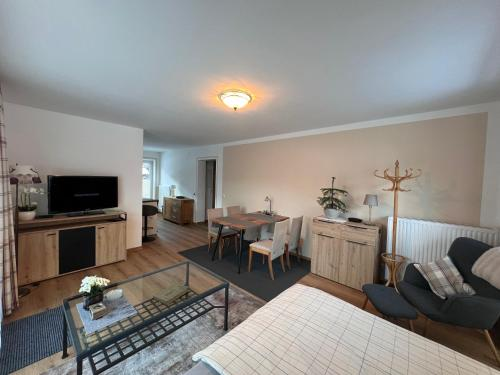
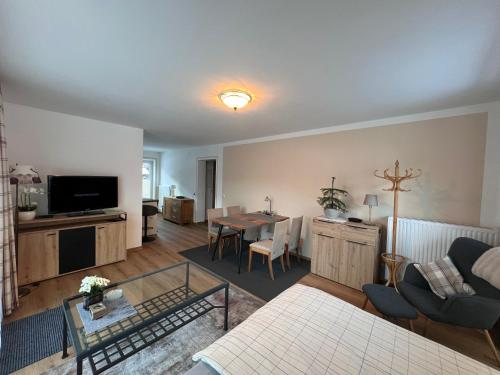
- book (171, 293)
